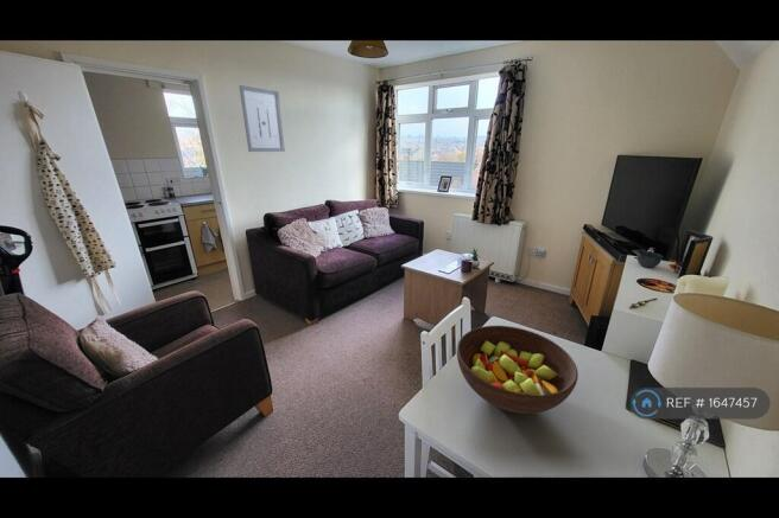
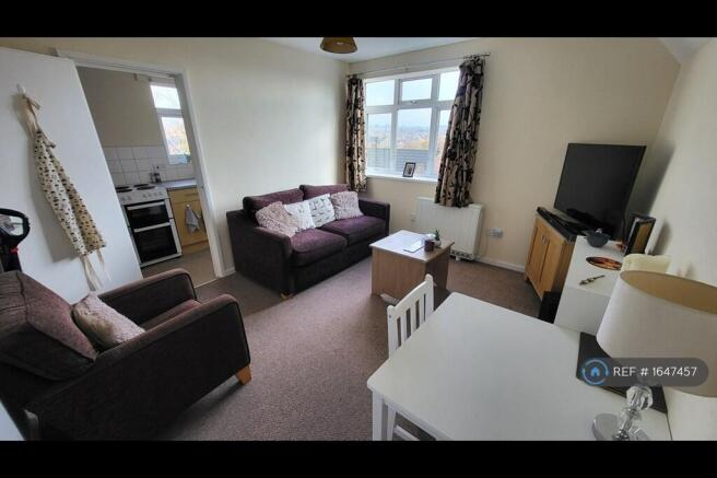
- wall art (264, 121)
- fruit bowl (511, 376)
